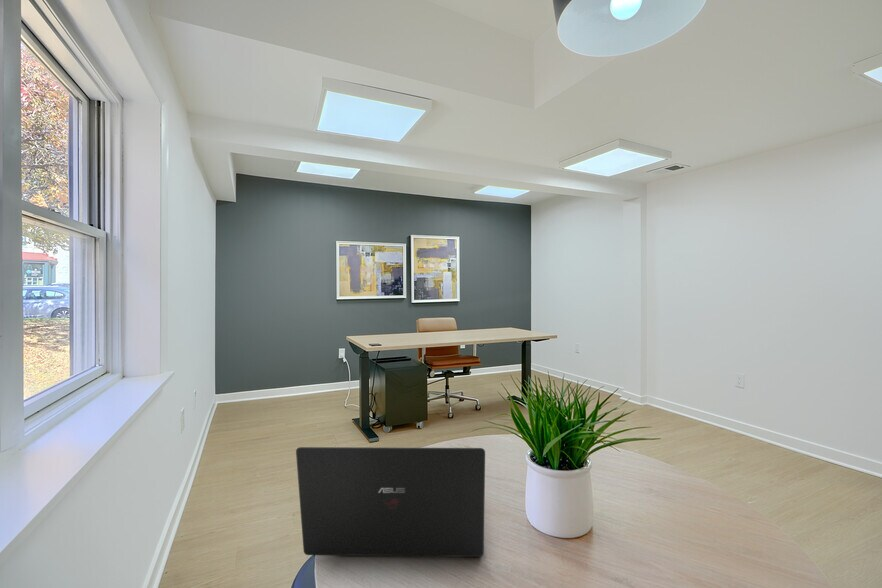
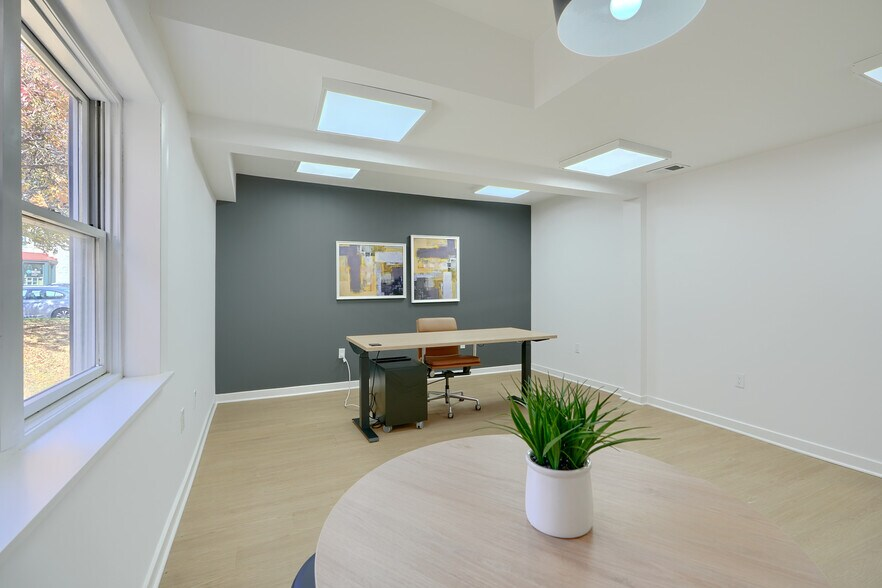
- laptop (399, 475)
